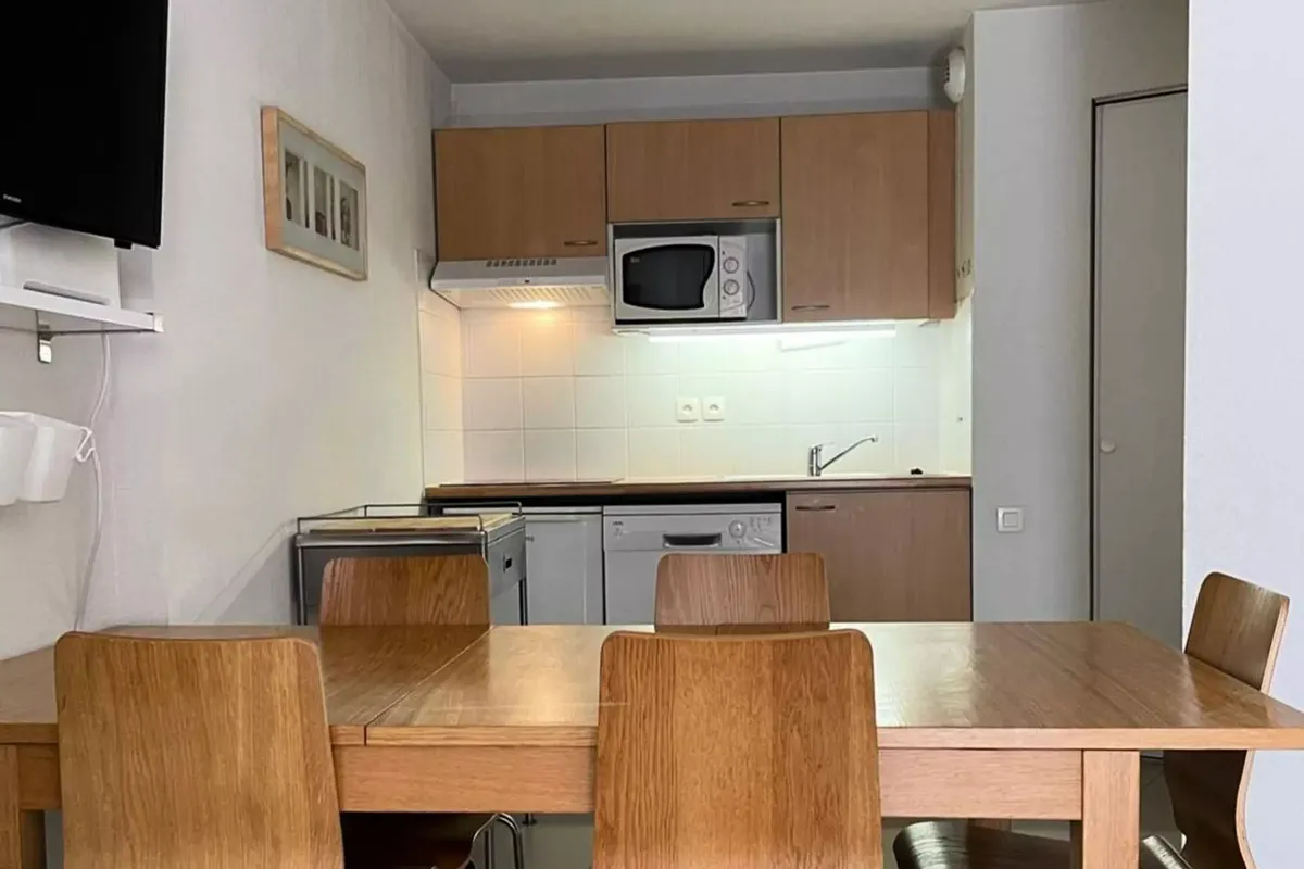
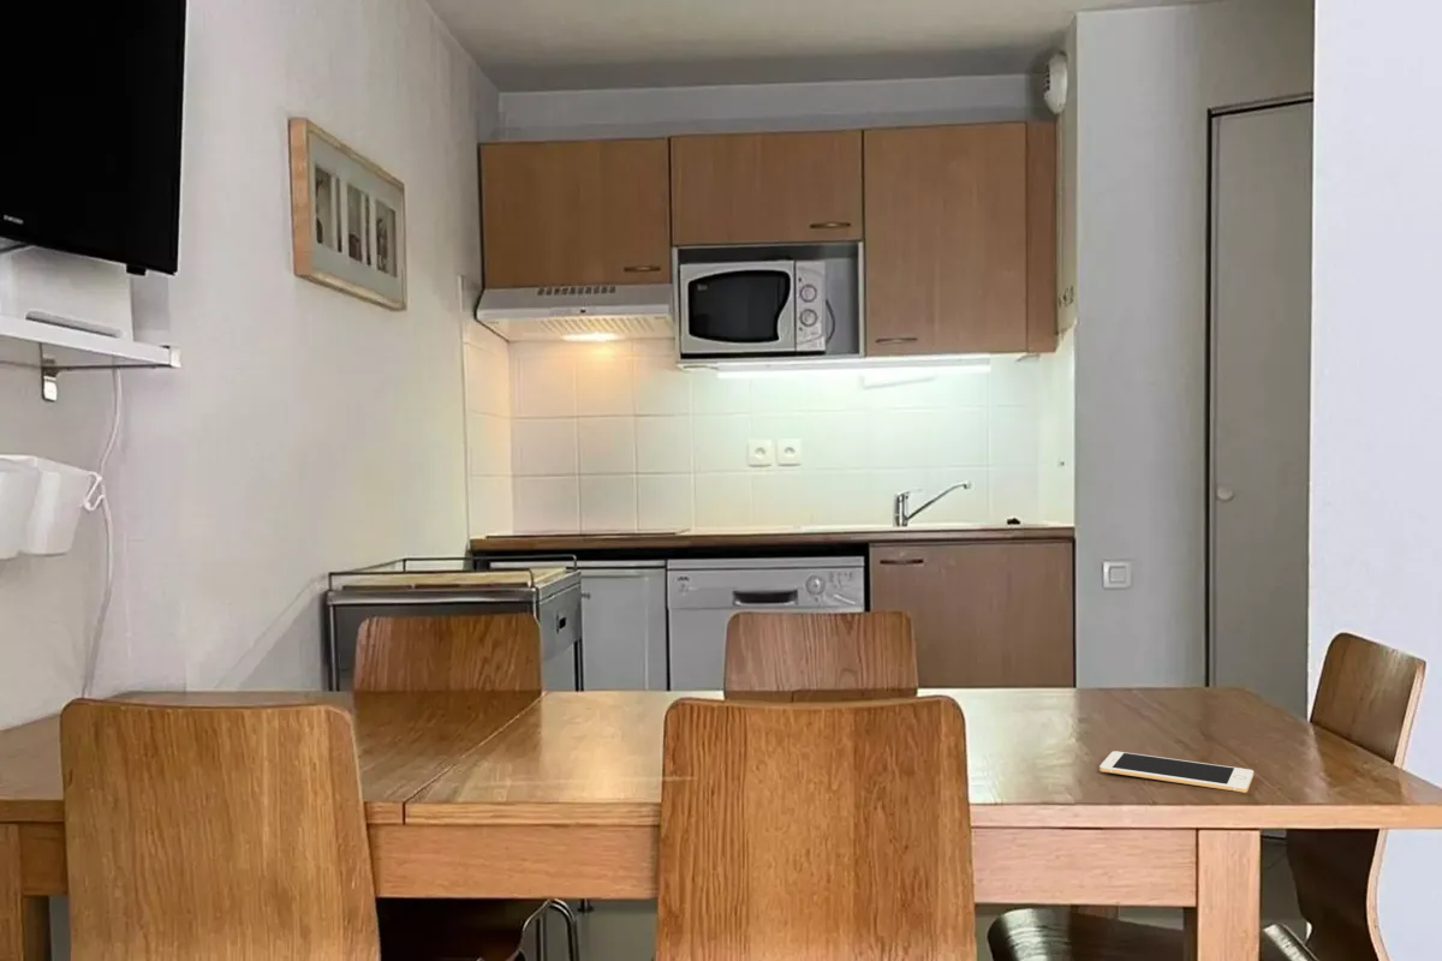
+ cell phone (1175, 770)
